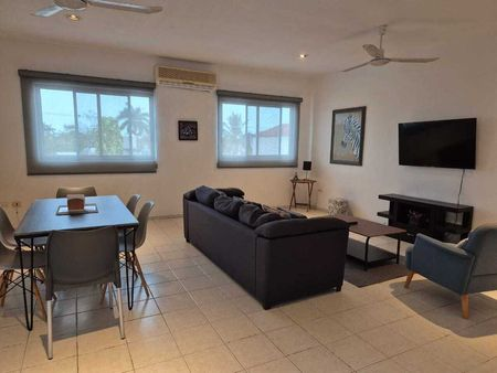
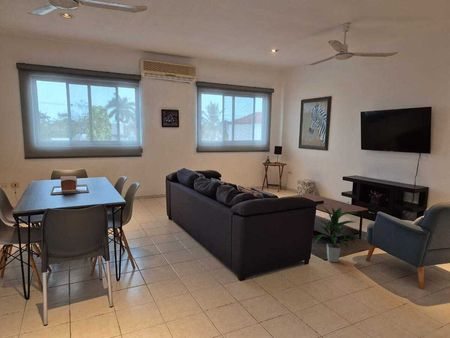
+ indoor plant (334, 232)
